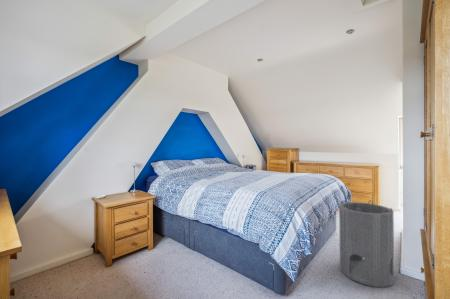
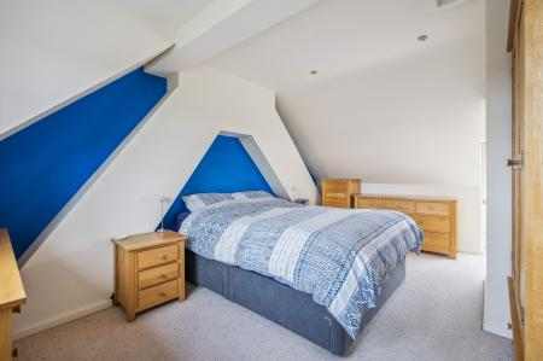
- cylinder (365, 238)
